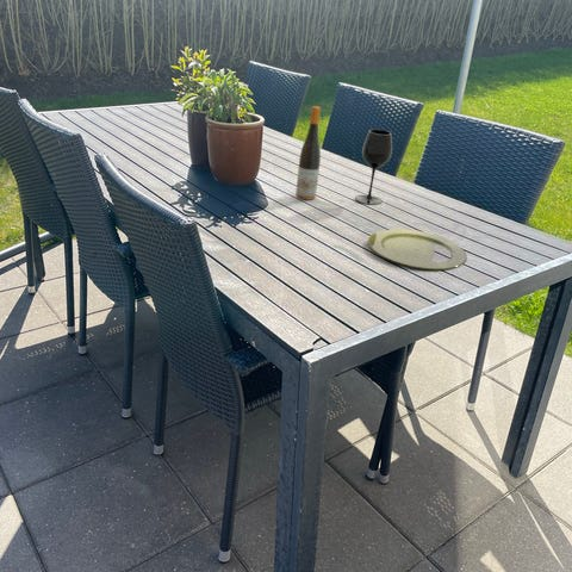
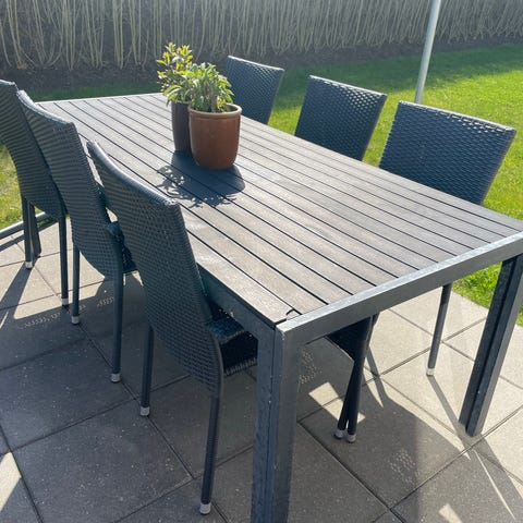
- plate (416, 248)
- wine bottle (310, 153)
- wineglass (374, 167)
